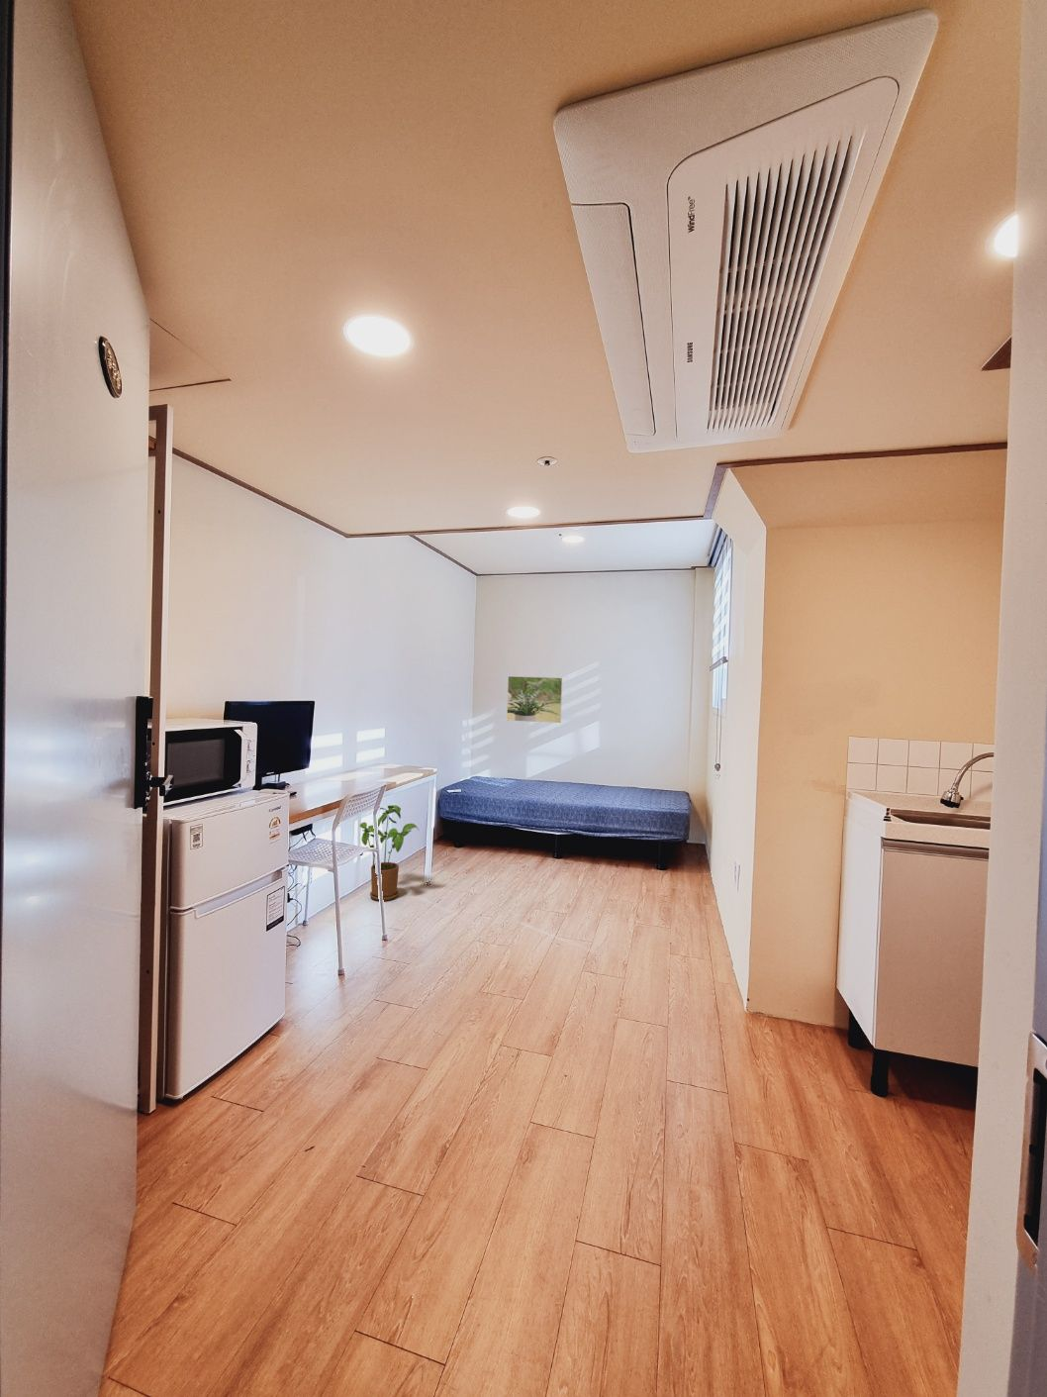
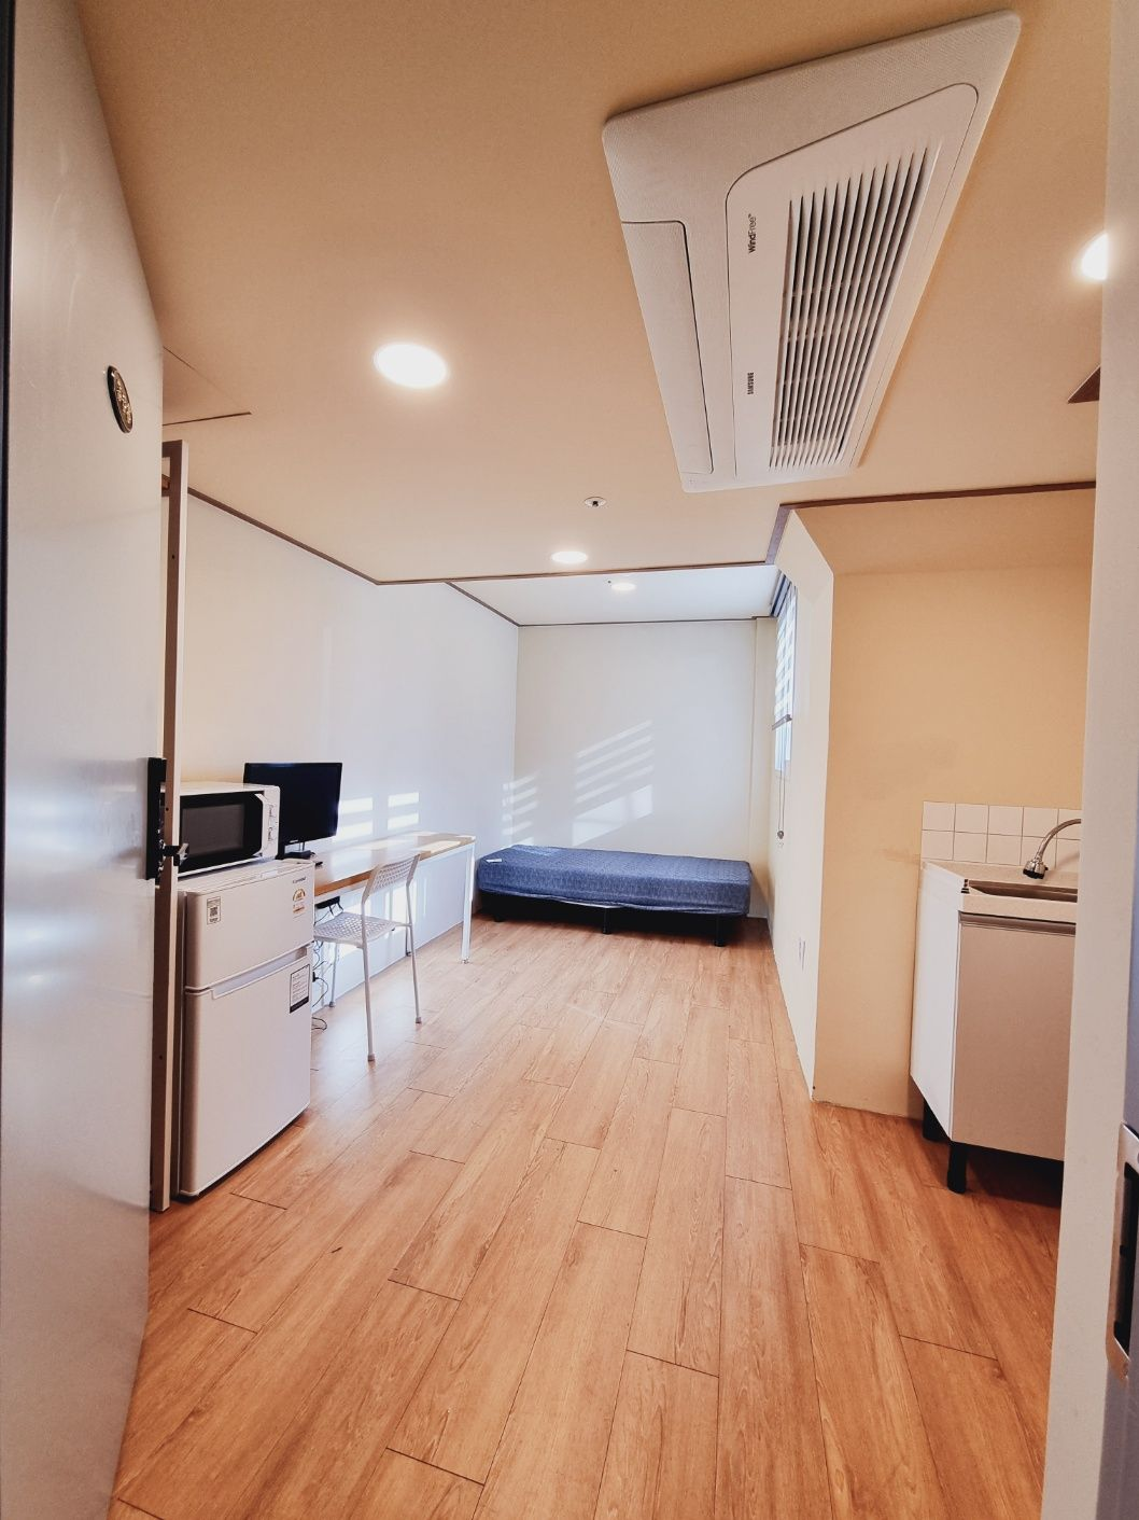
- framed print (533, 698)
- house plant (389, 851)
